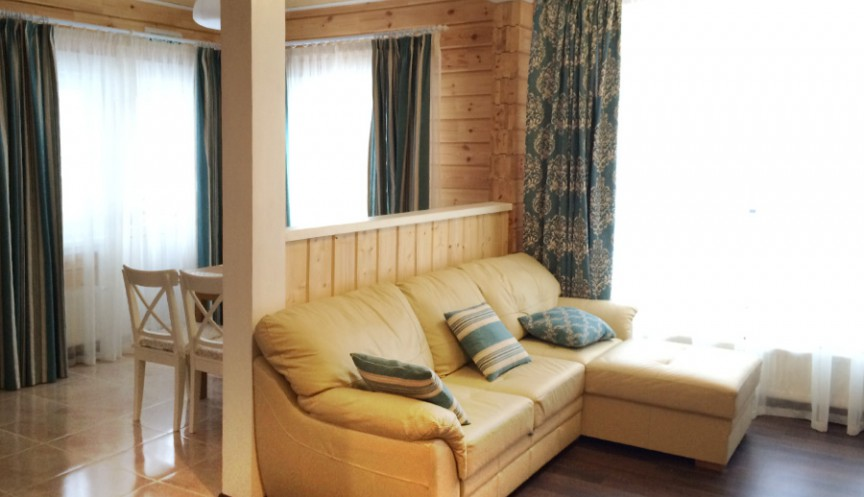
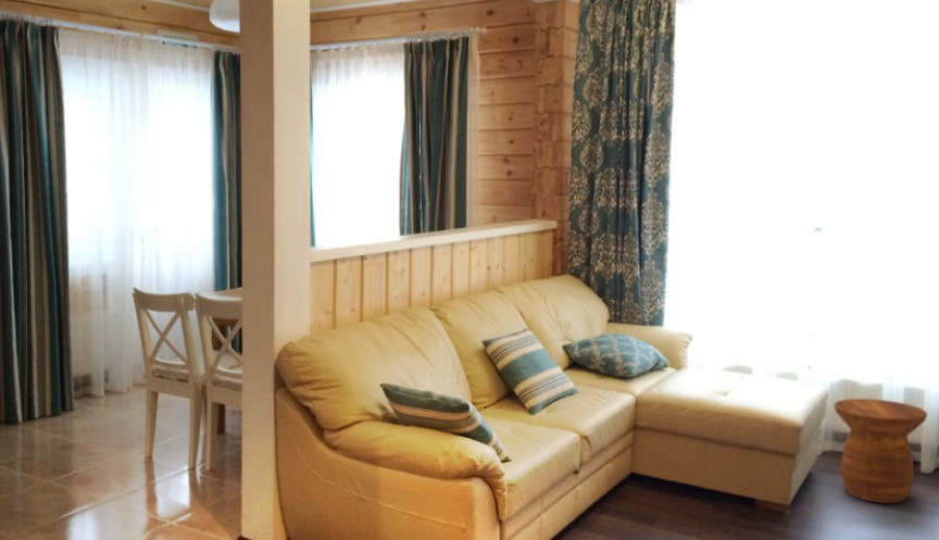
+ side table (877, 451)
